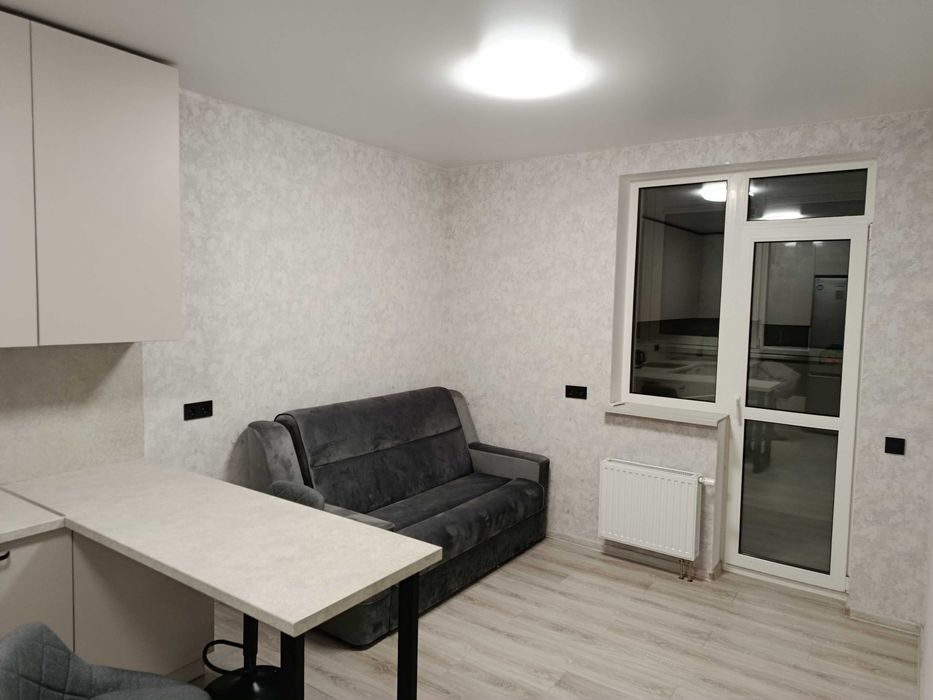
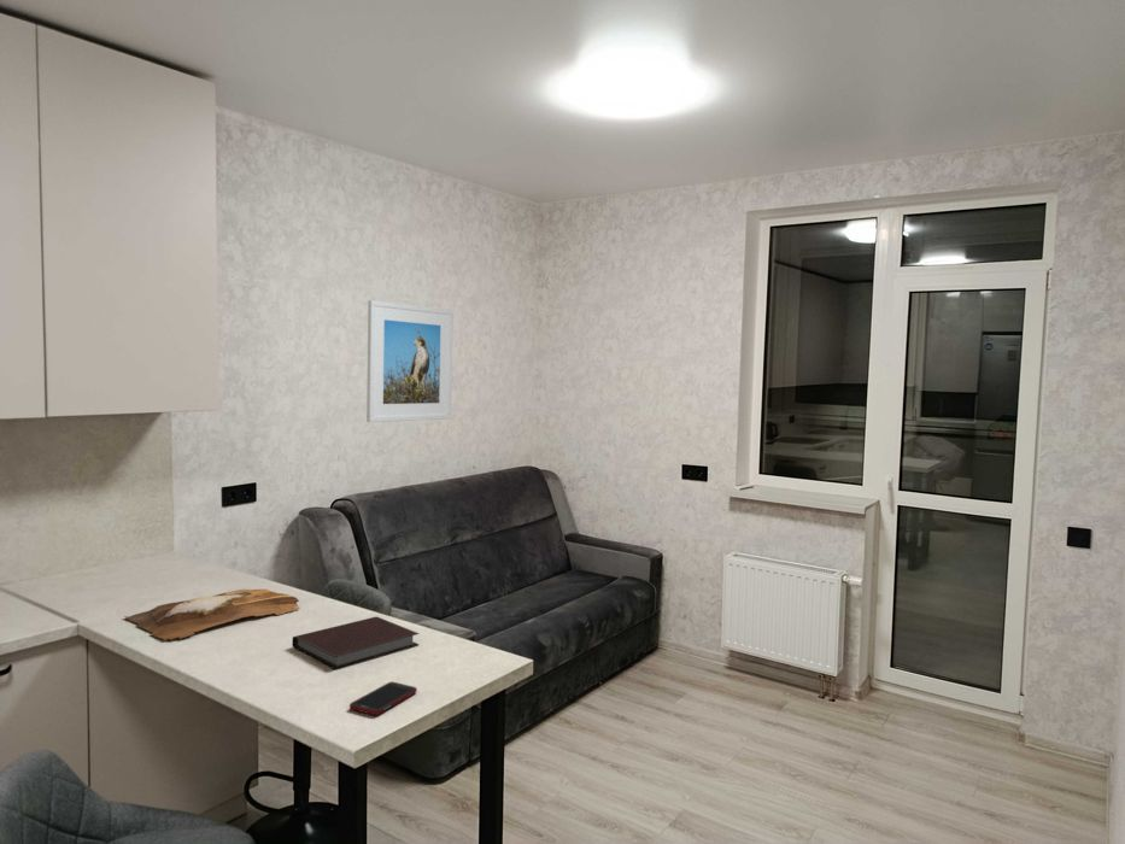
+ notebook (356, 640)
+ cell phone (383, 697)
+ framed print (411, 363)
+ cutting board (212, 604)
